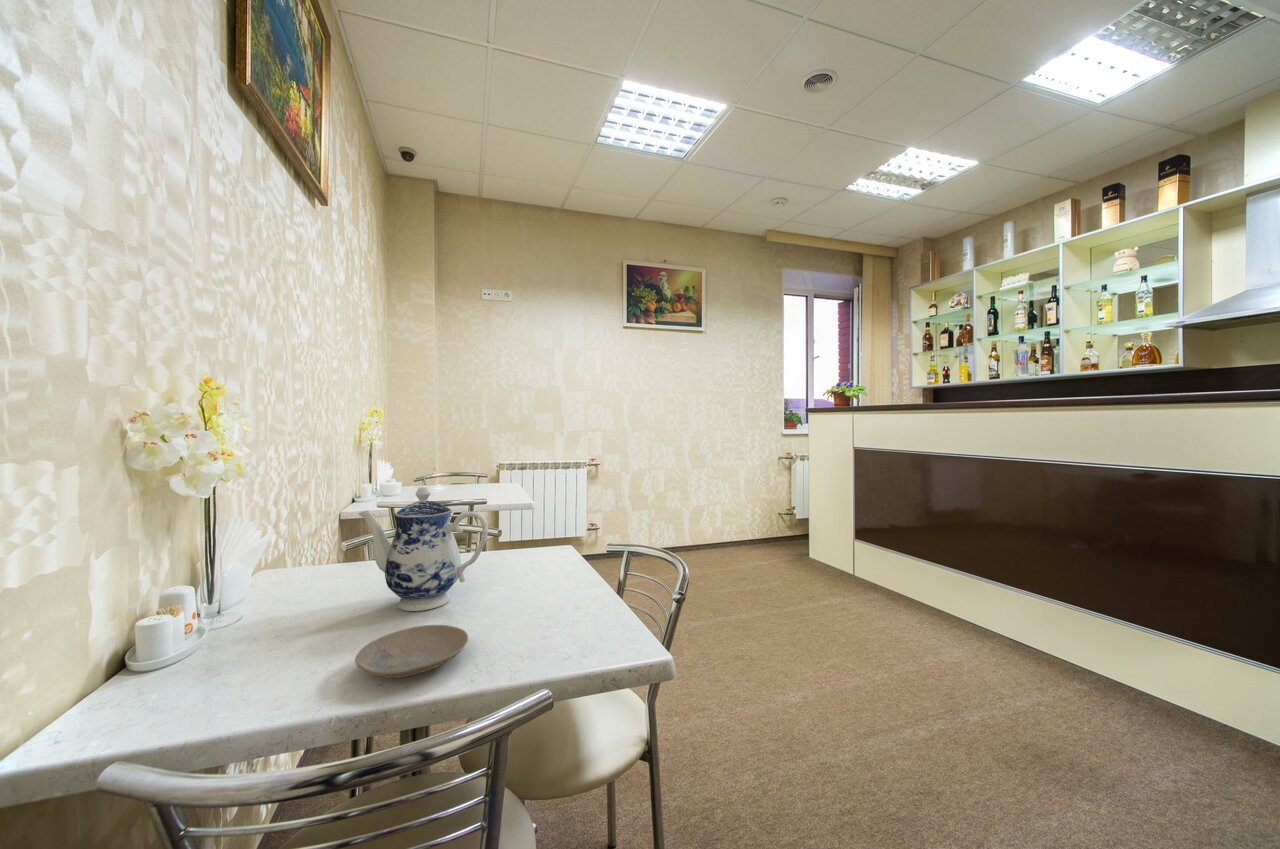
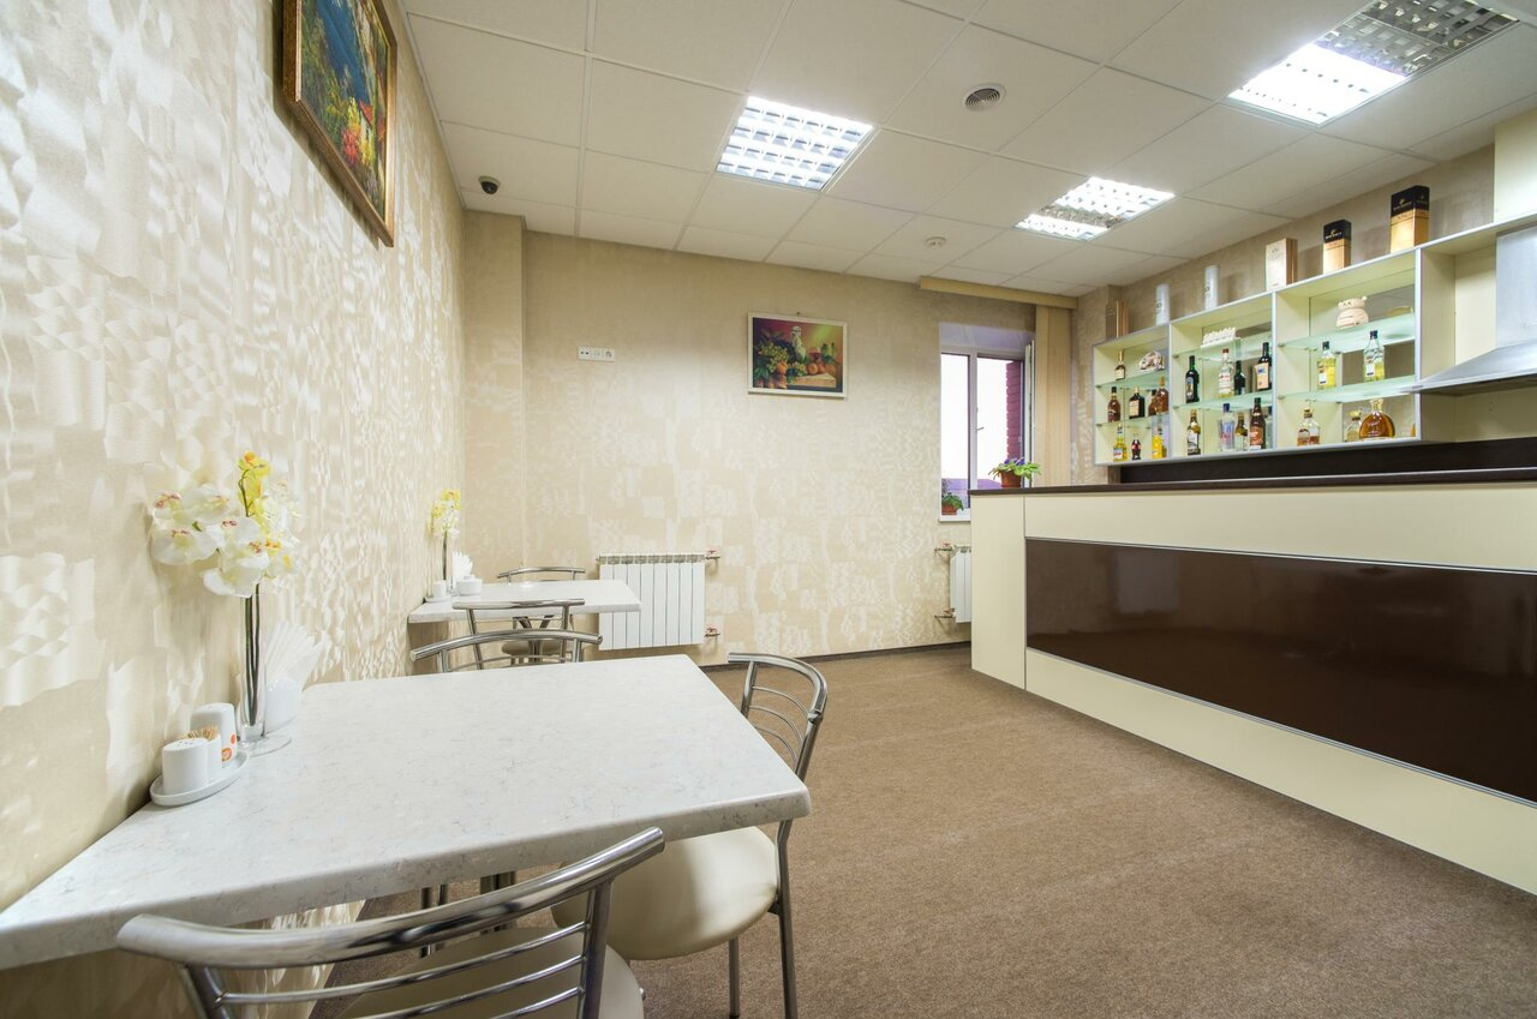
- plate (414, 653)
- teapot (423, 544)
